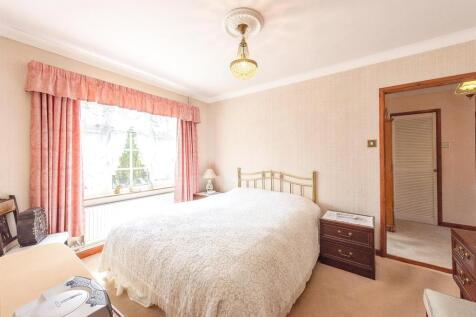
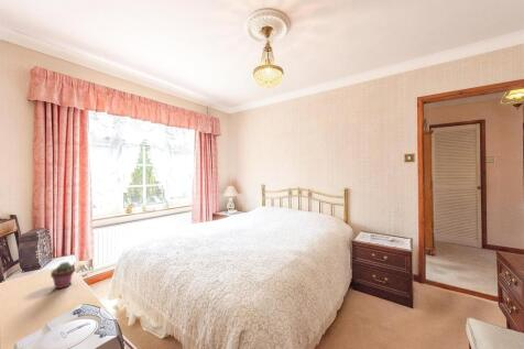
+ potted succulent (63, 274)
